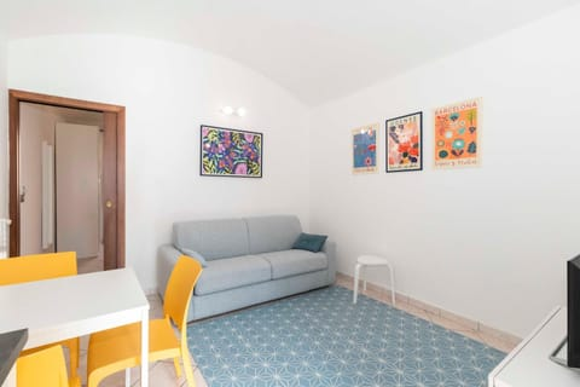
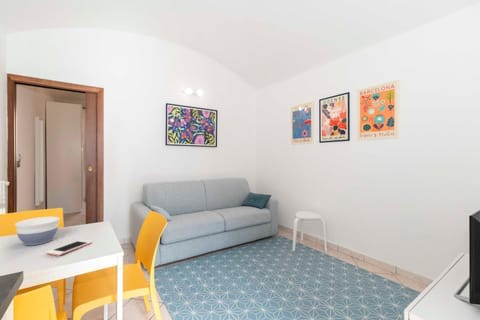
+ cell phone (70, 247)
+ bowl (38, 231)
